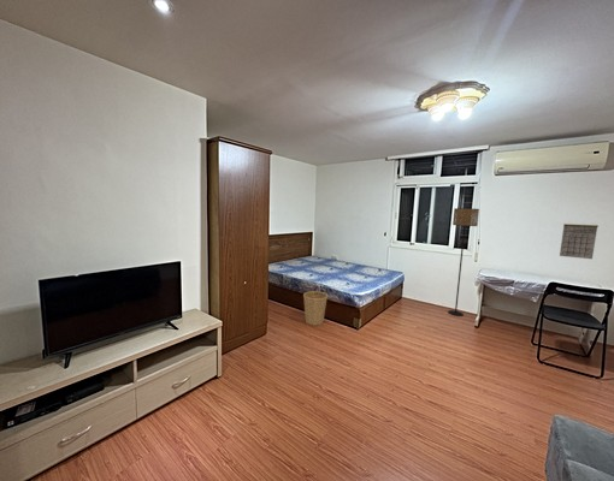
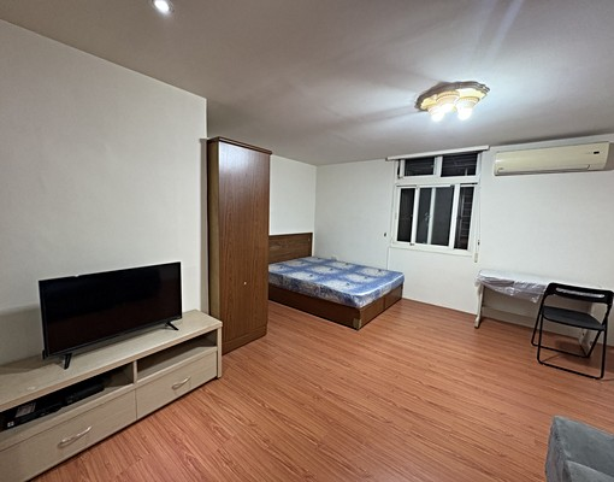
- calendar (578, 237)
- floor lamp (460, 262)
- basket (314, 305)
